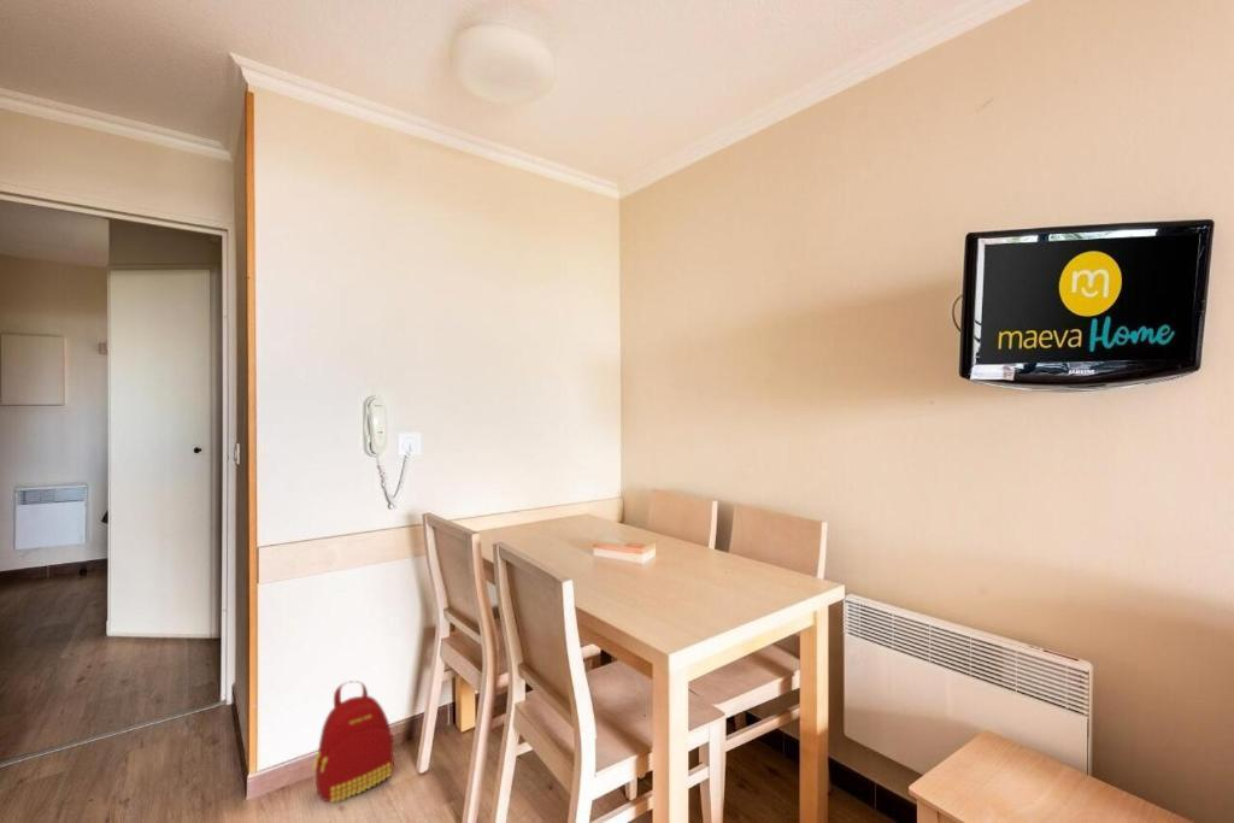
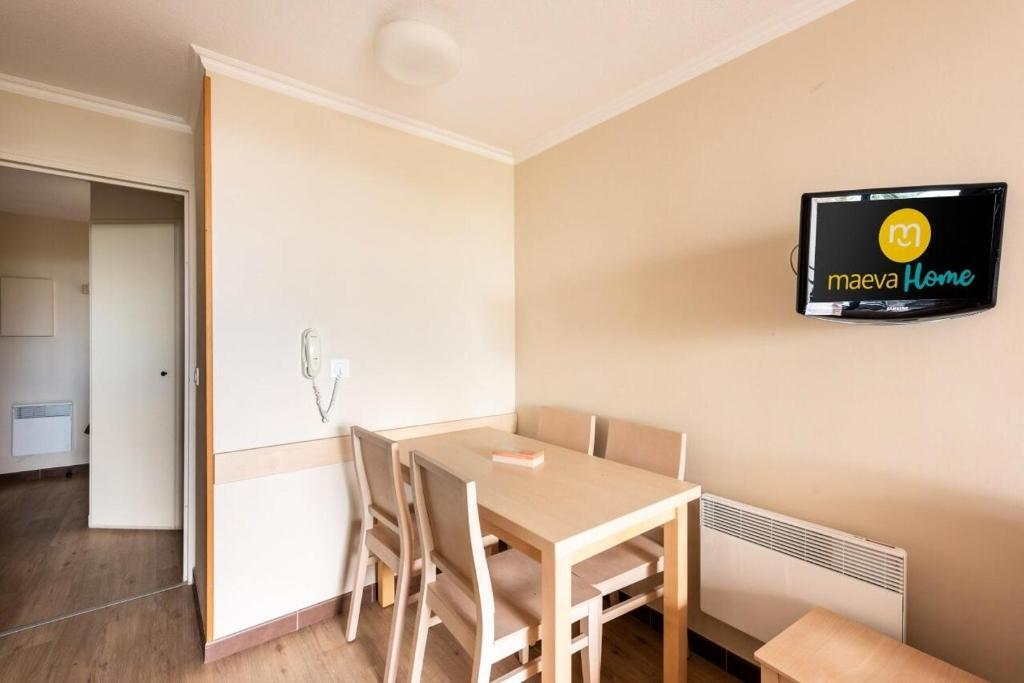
- backpack (354, 736)
